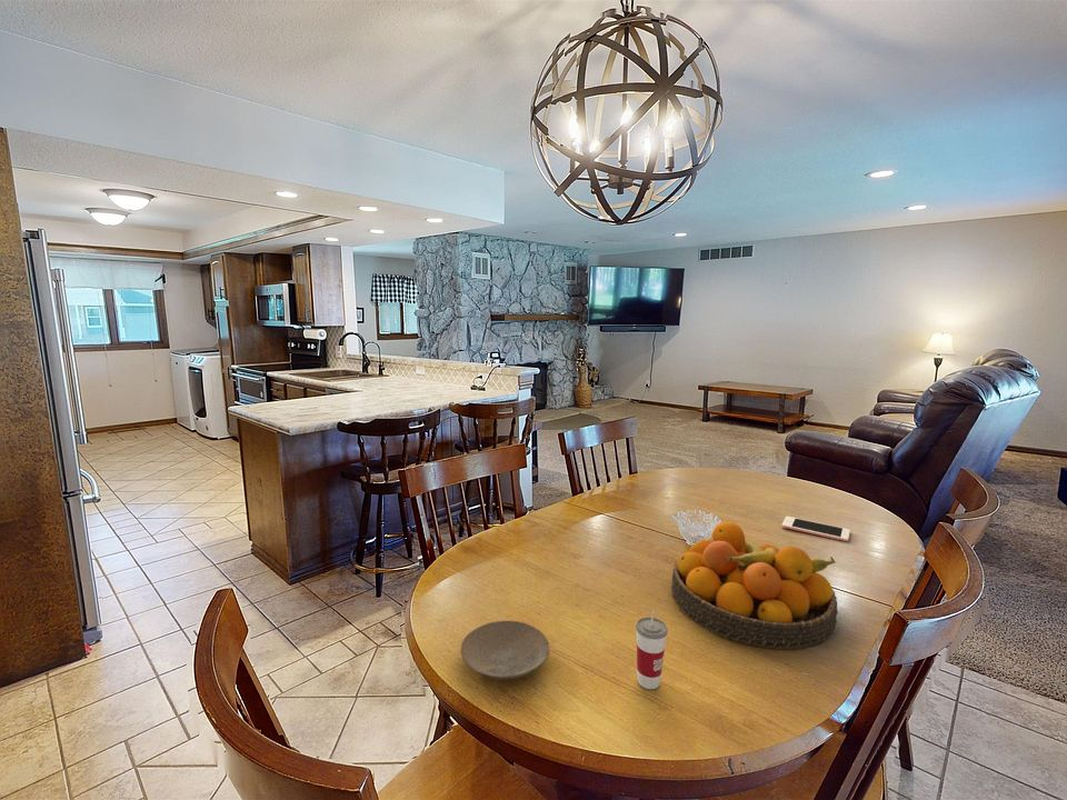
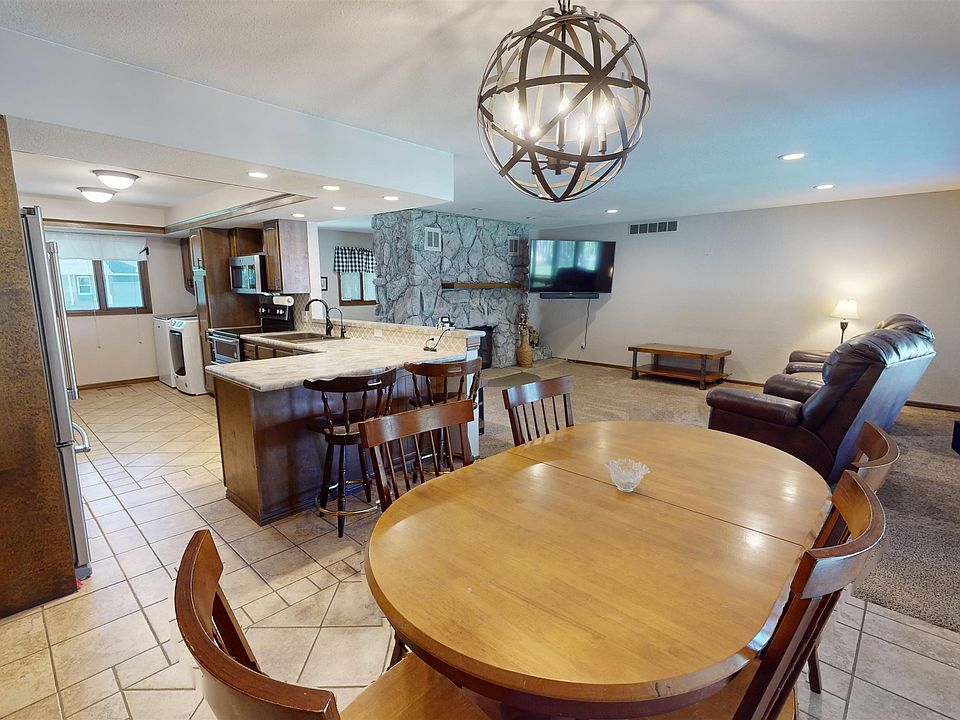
- cell phone (815, 528)
- fruit bowl (751, 571)
- plate (505, 652)
- cup (650, 643)
